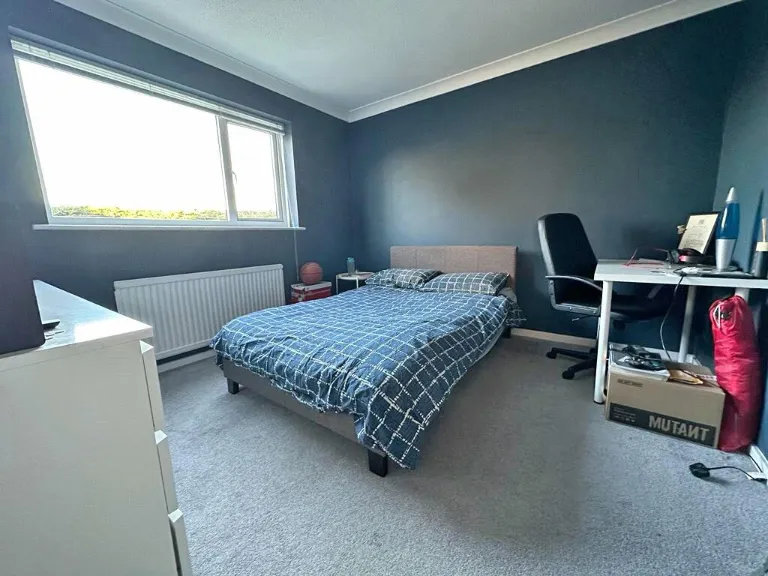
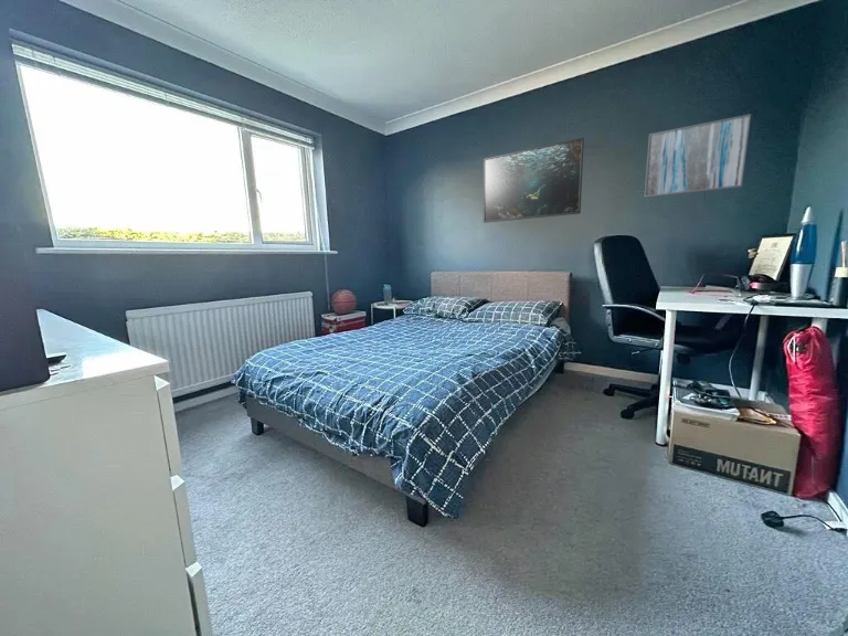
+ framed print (528, 184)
+ wall art (692, 159)
